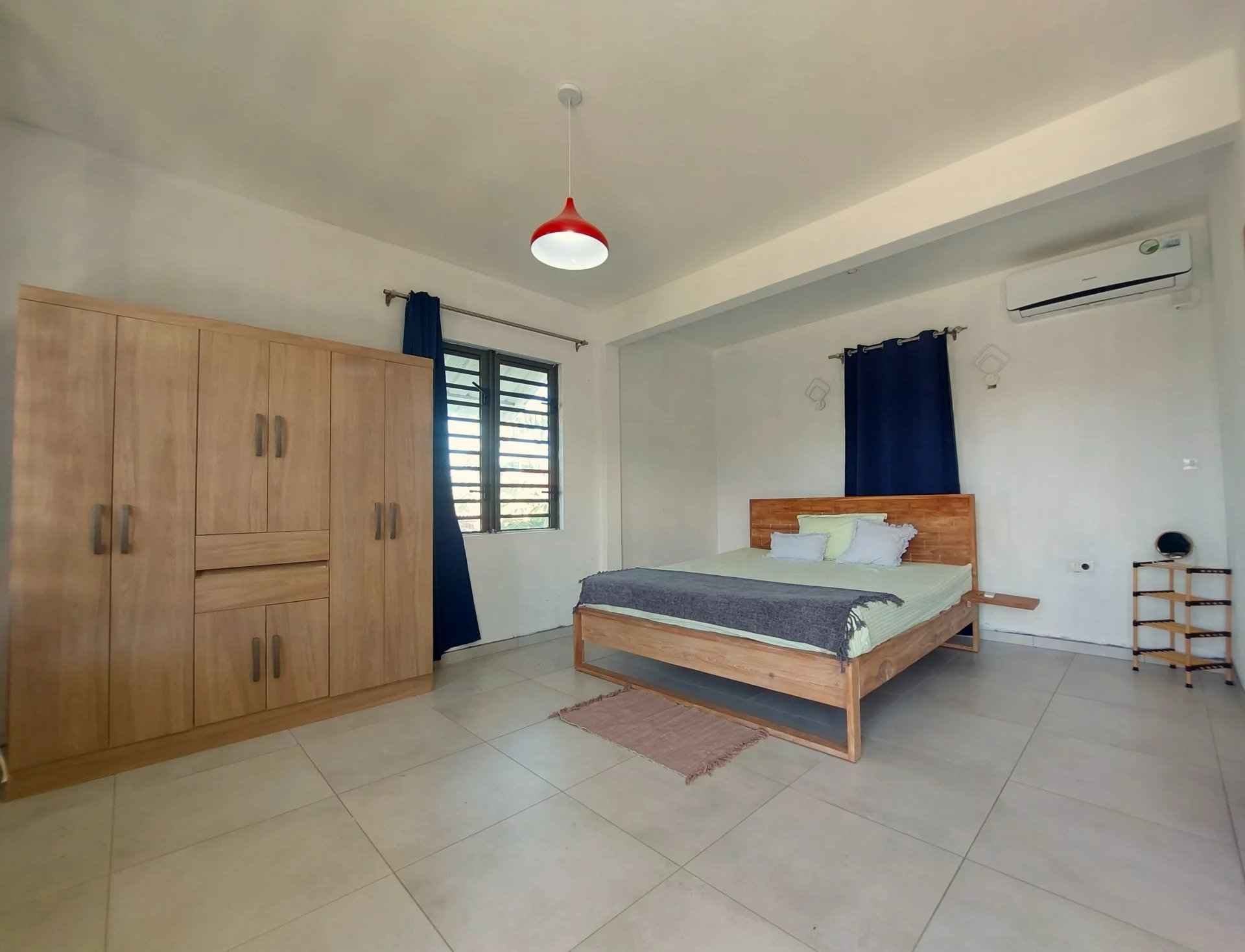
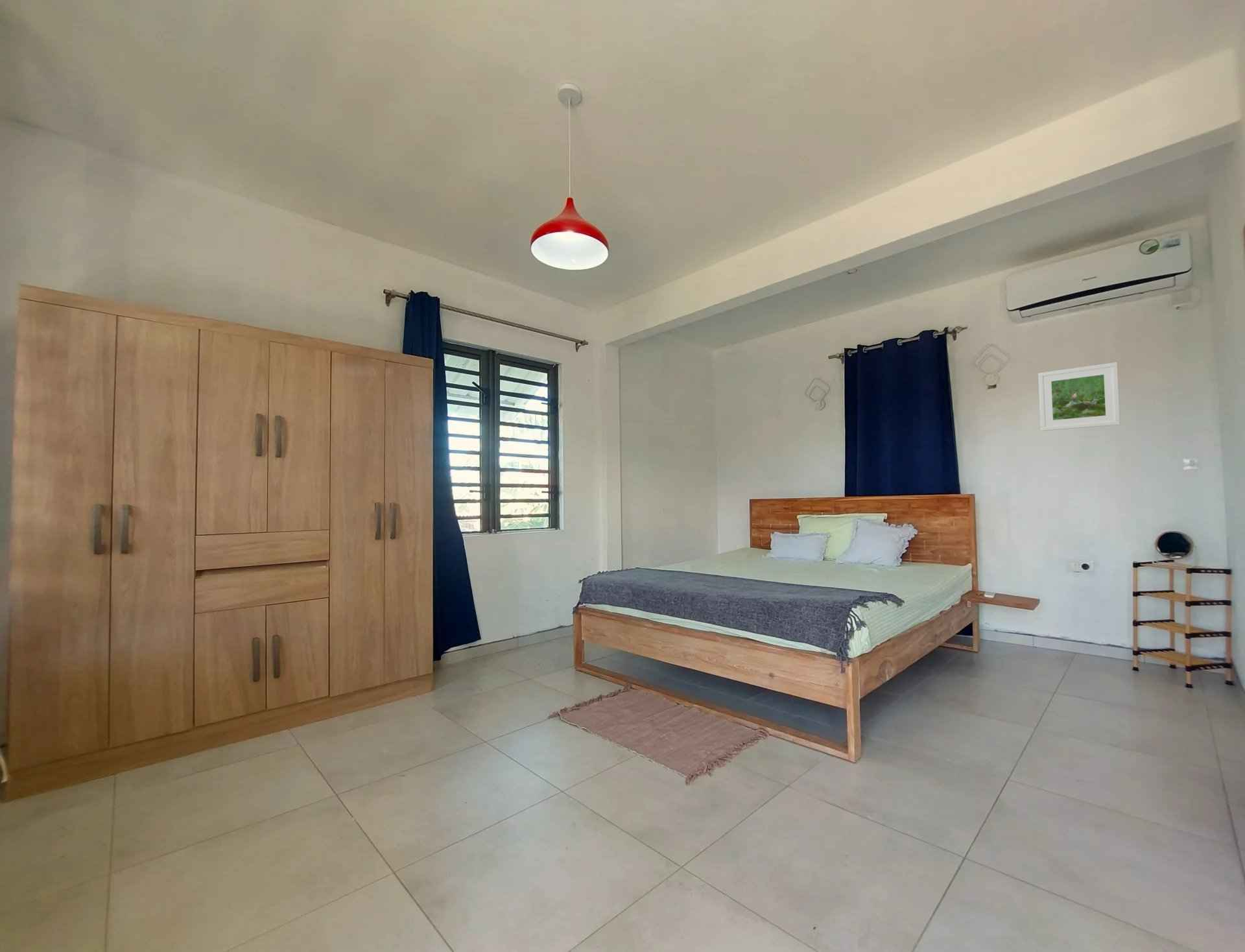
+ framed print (1078, 398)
